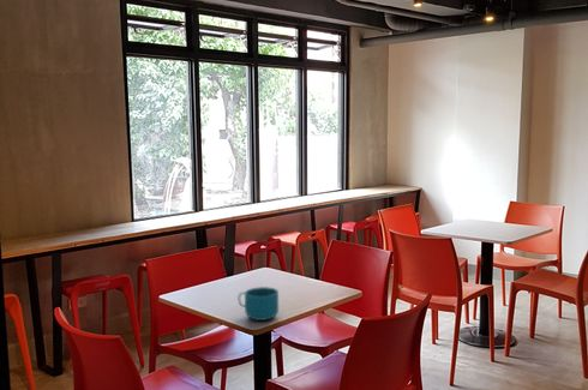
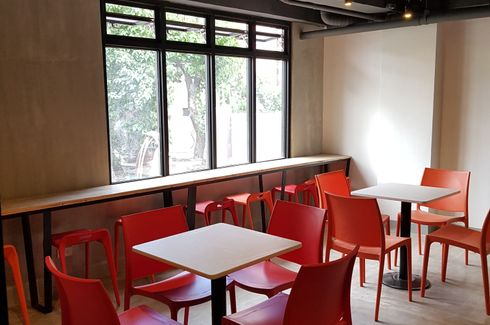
- cup (257, 304)
